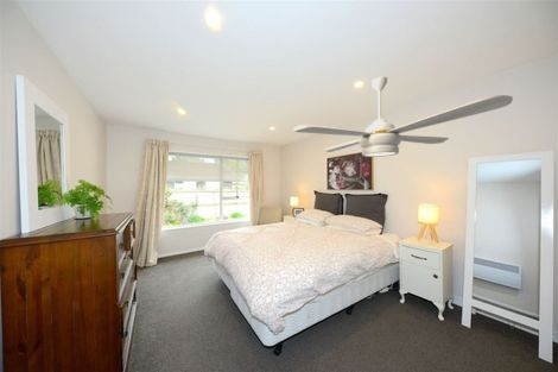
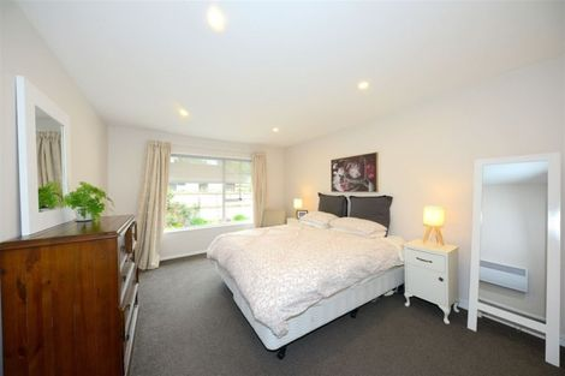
- ceiling fan (379, 118)
